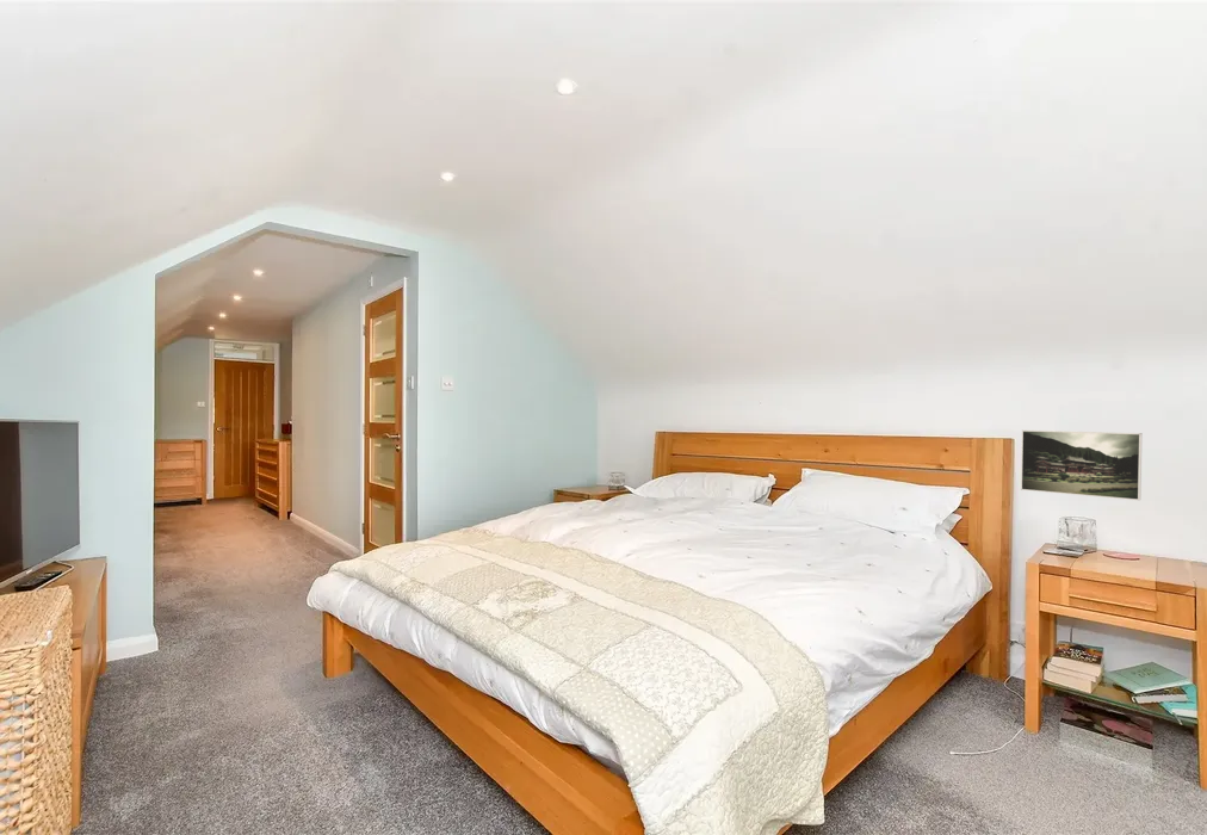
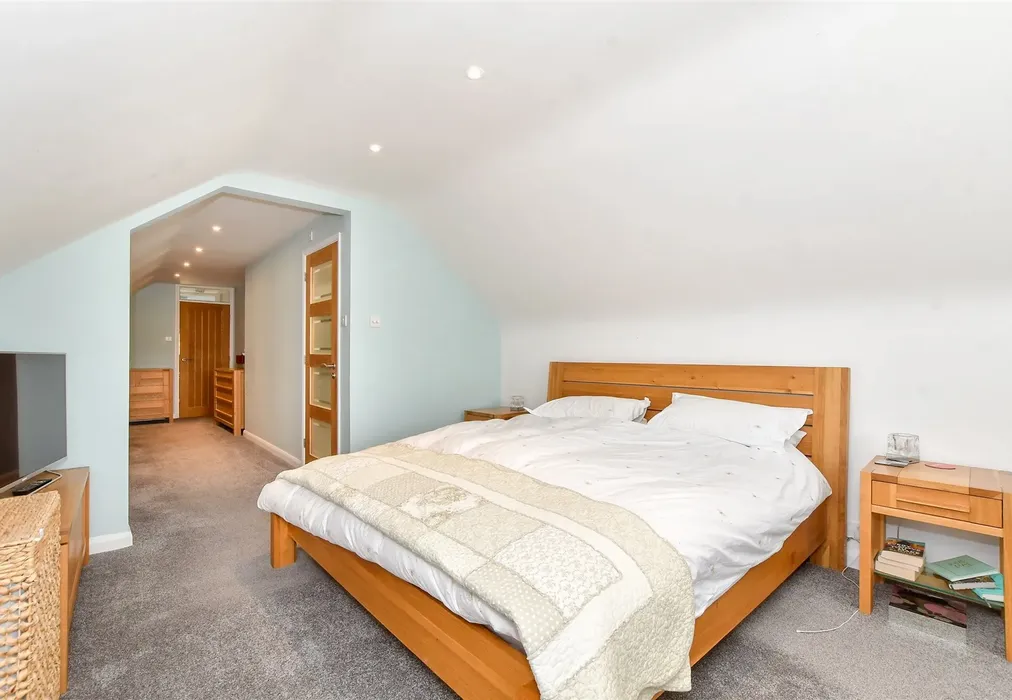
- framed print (1077, 463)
